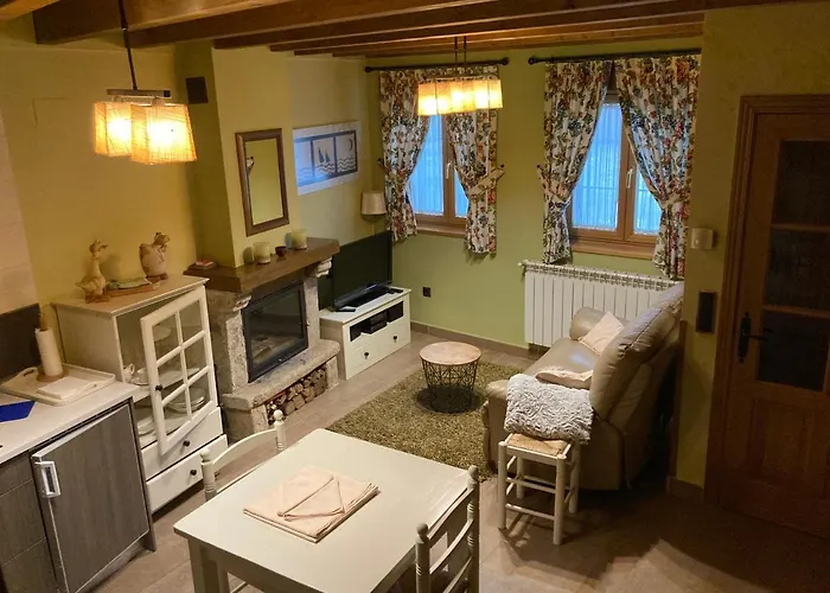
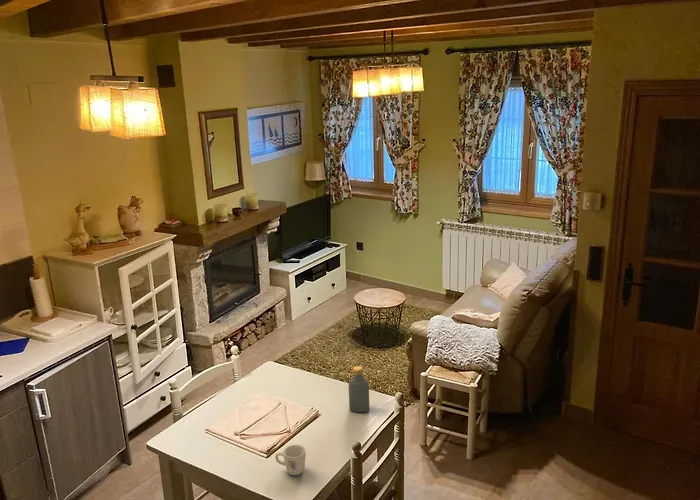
+ vodka (358, 388)
+ mug (290, 460)
